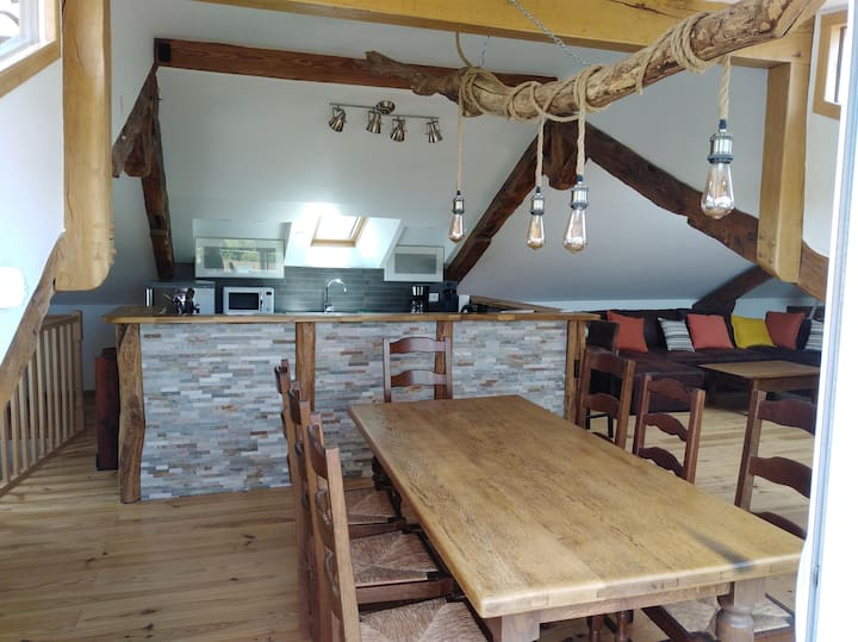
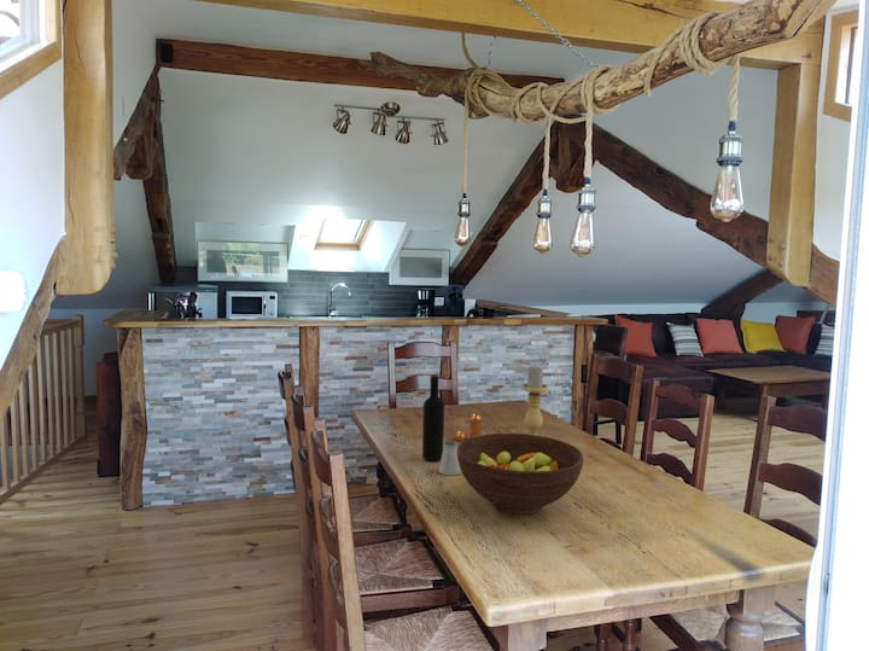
+ saltshaker (449, 457)
+ candle holder (533, 414)
+ wine bottle (433, 417)
+ pepper shaker (470, 426)
+ fruit bowl (518, 478)
